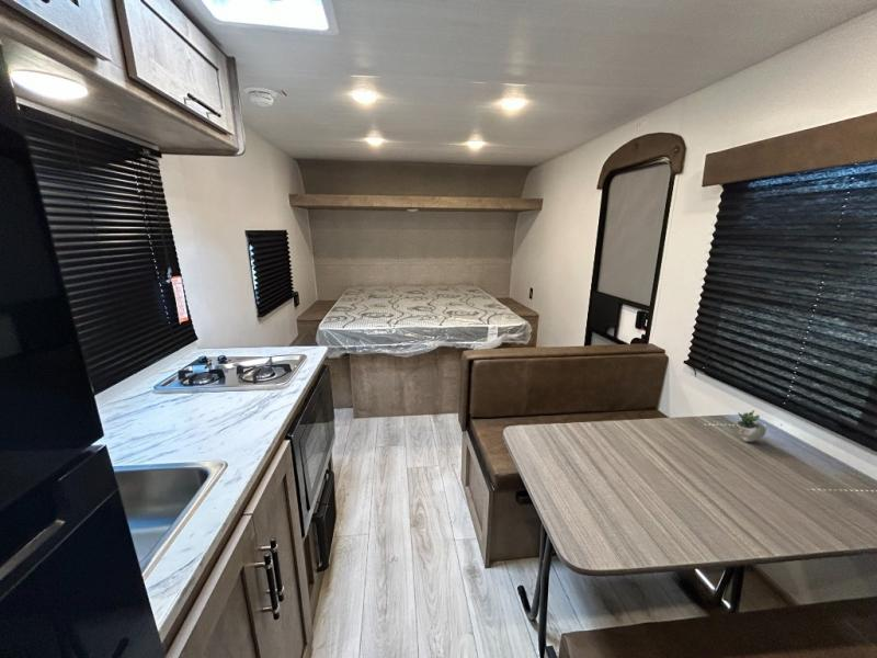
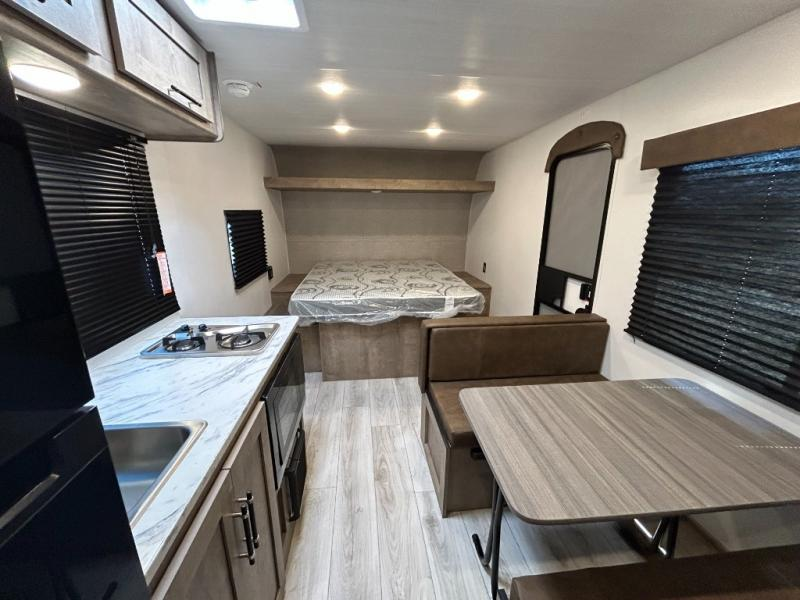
- succulent plant (760, 429)
